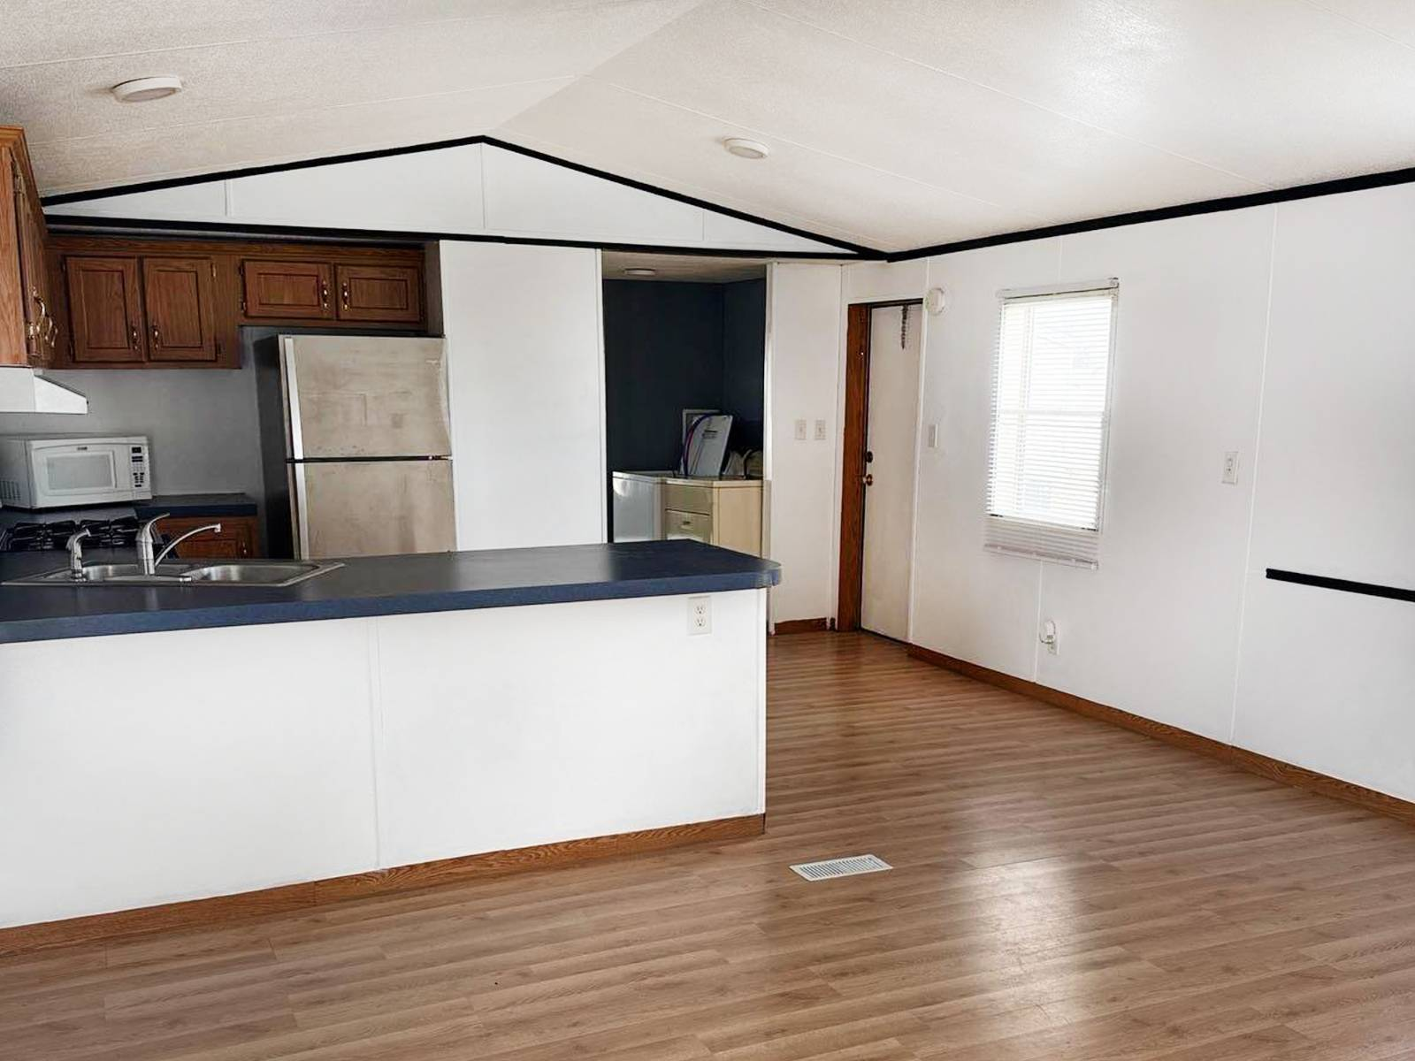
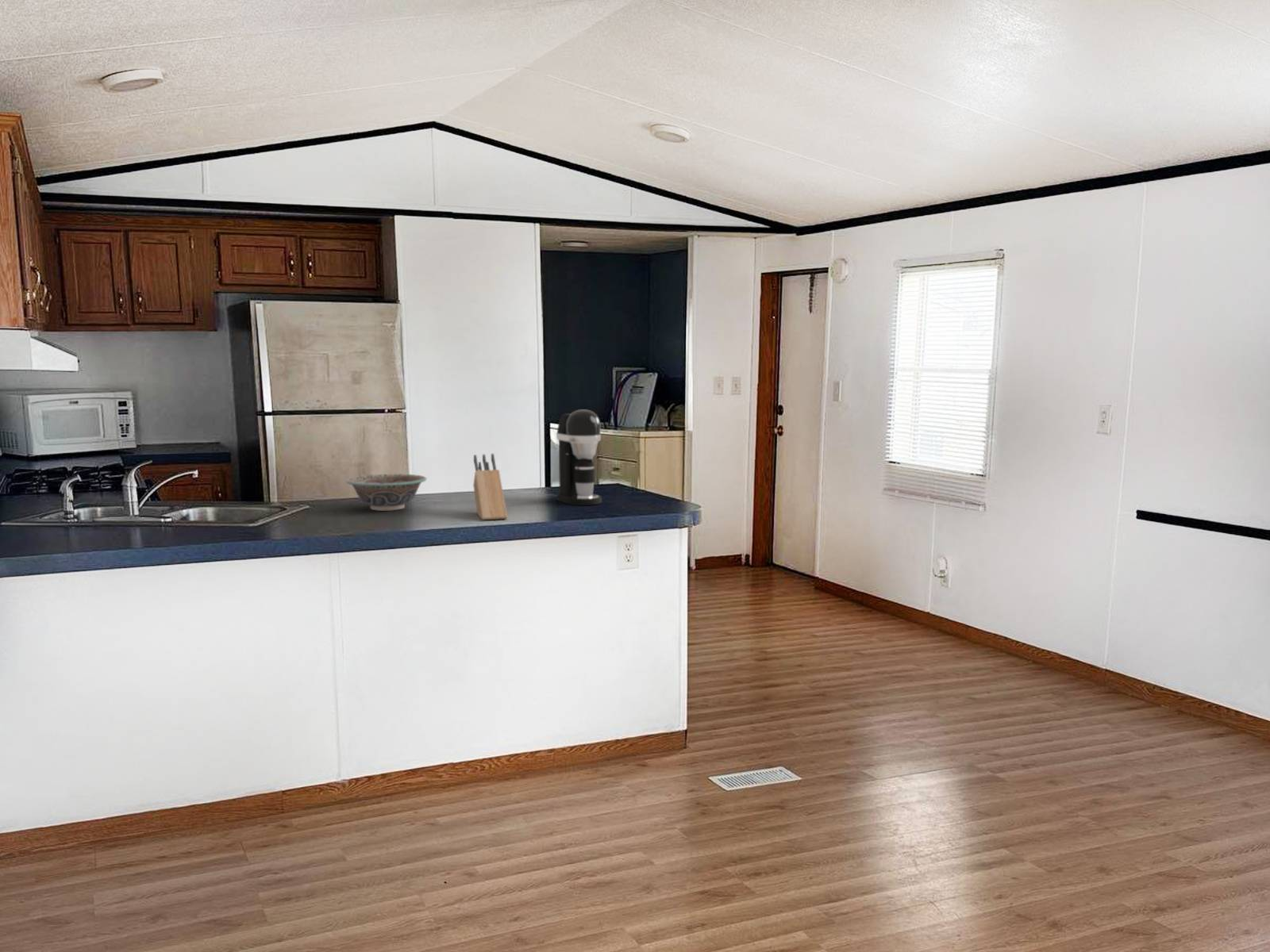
+ decorative bowl (387, 493)
+ knife block (488, 485)
+ coffee maker (579, 455)
